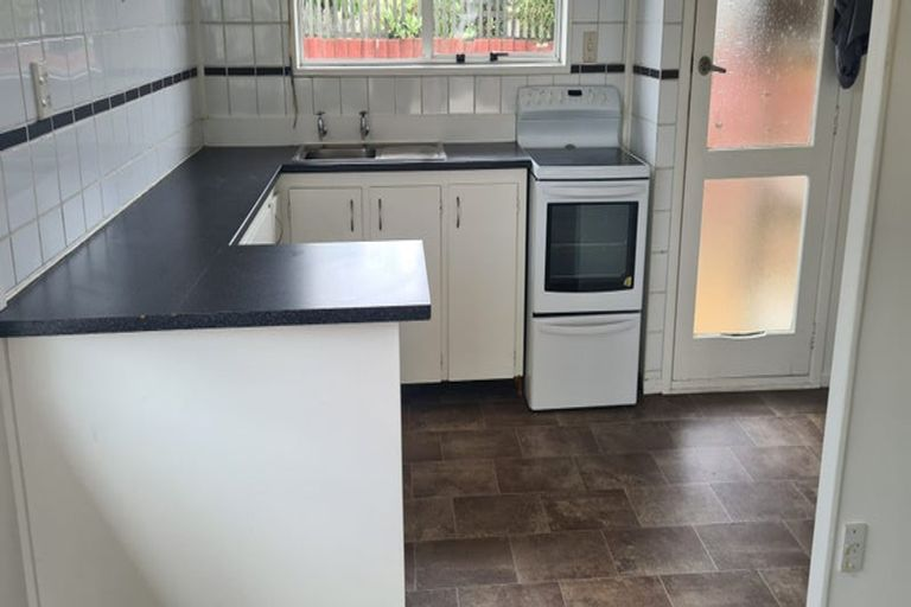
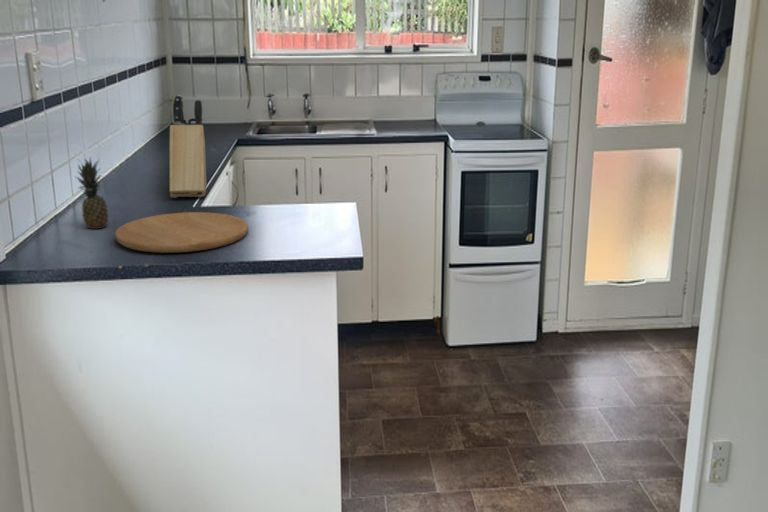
+ cutting board (183, 231)
+ fruit (91, 192)
+ knife block (187, 144)
